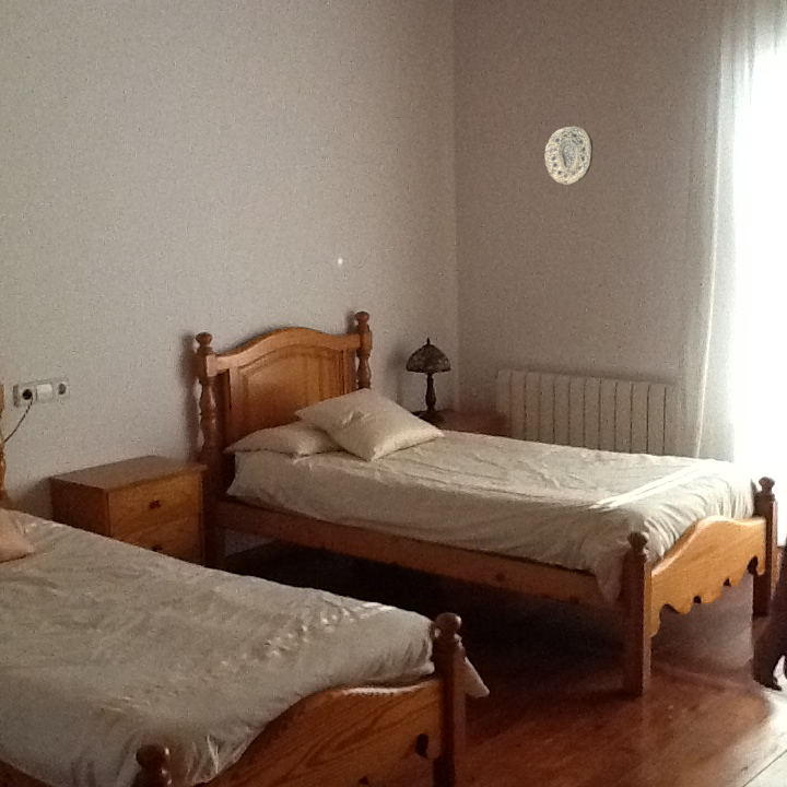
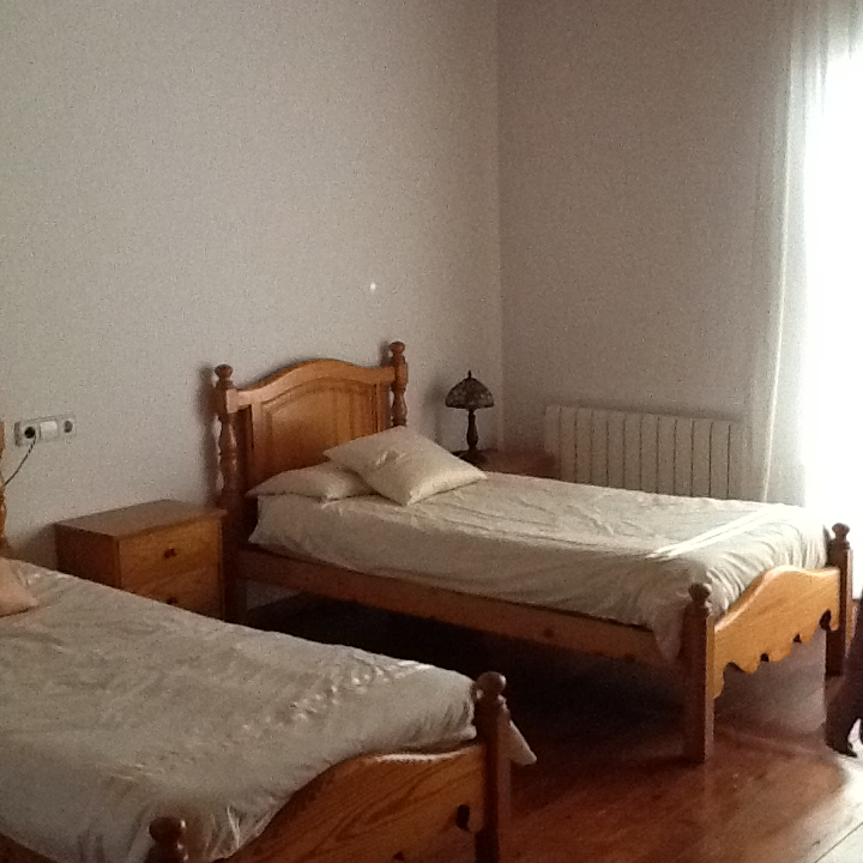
- decorative plate (567, 155)
